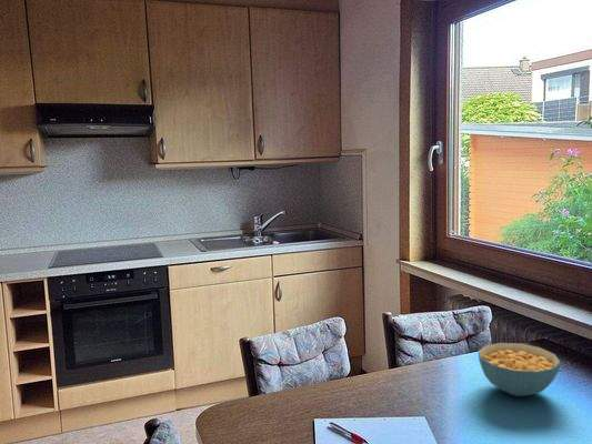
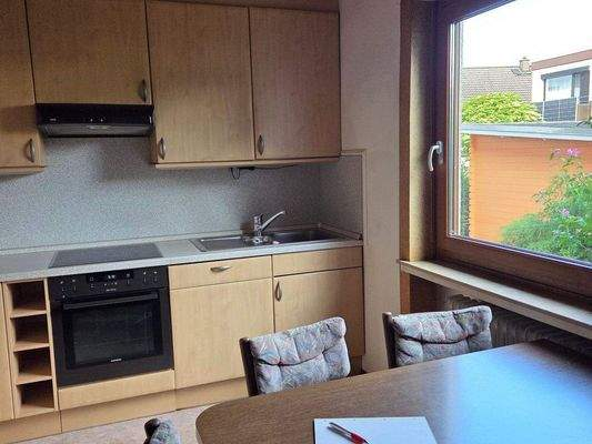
- cereal bowl (516, 373)
